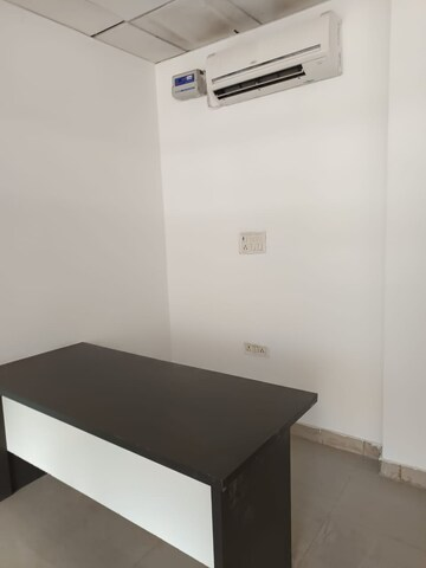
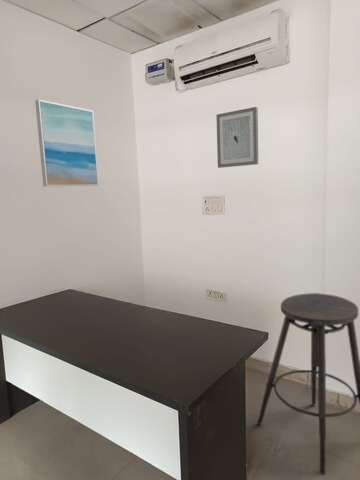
+ wall art (69, 146)
+ wall art (236, 138)
+ stool (311, 368)
